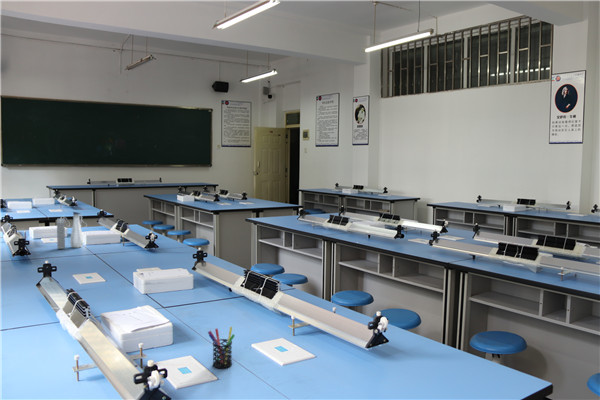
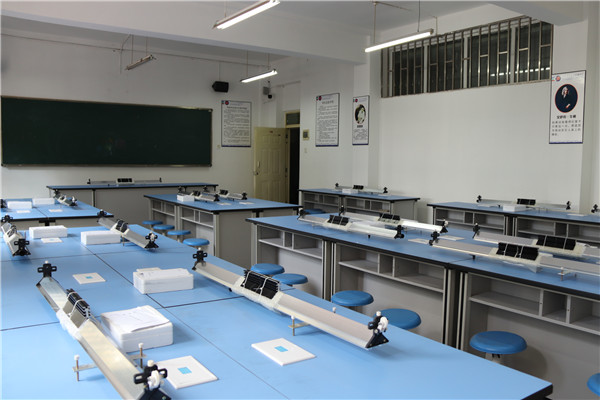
- water bottle (72, 229)
- pen holder (223, 346)
